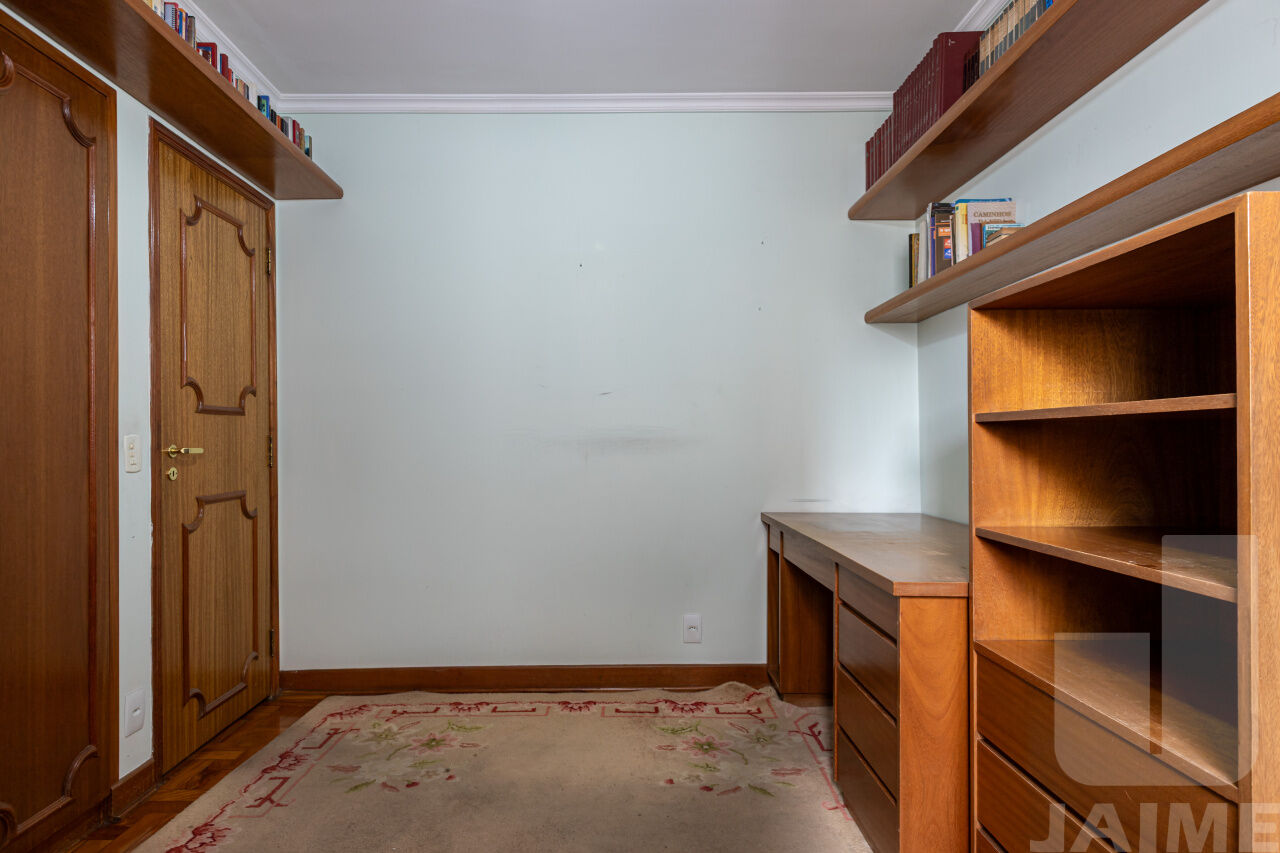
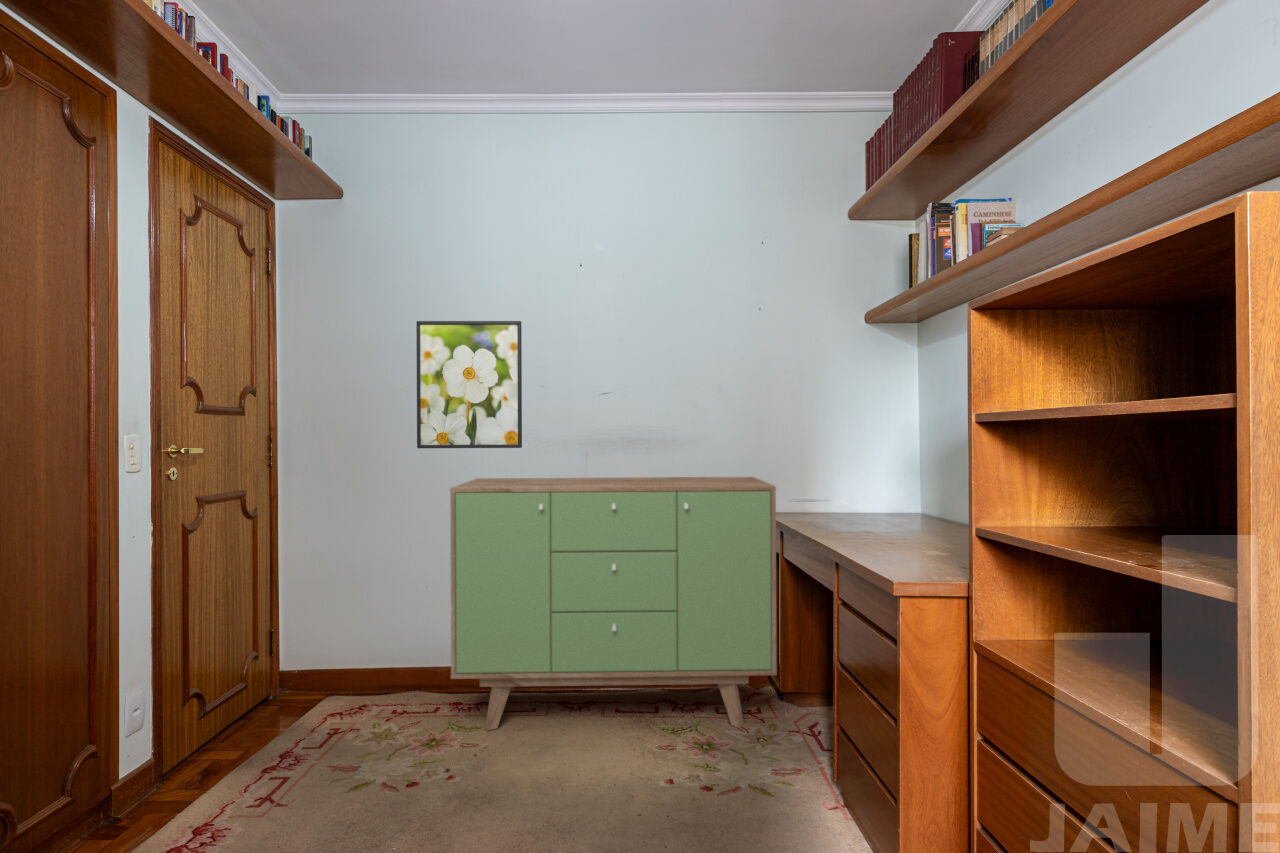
+ sideboard (615, 594)
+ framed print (469, 384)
